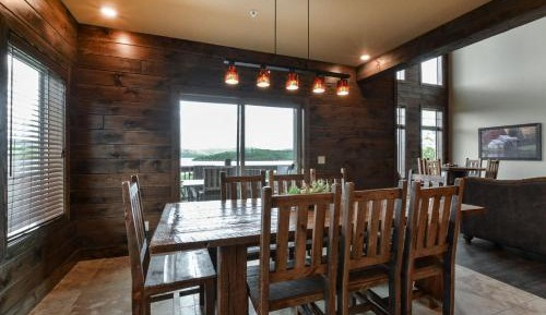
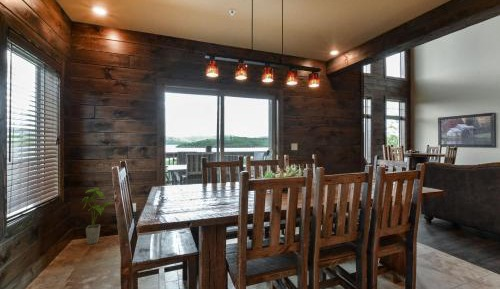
+ house plant (97, 214)
